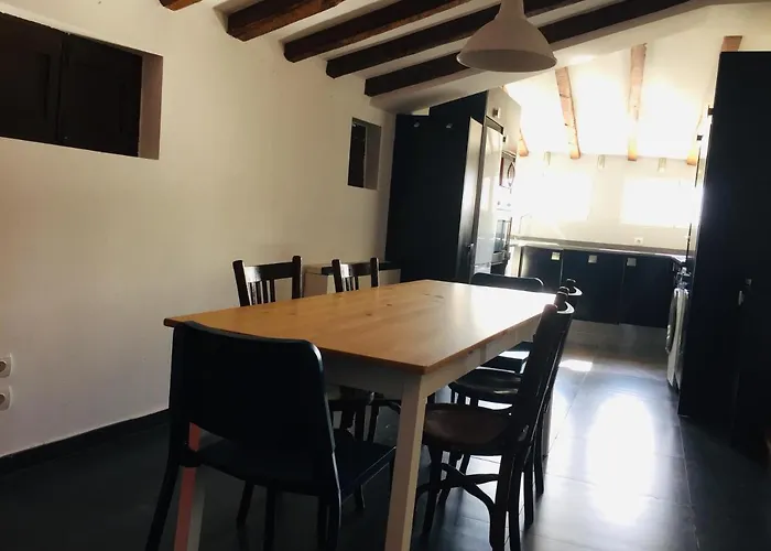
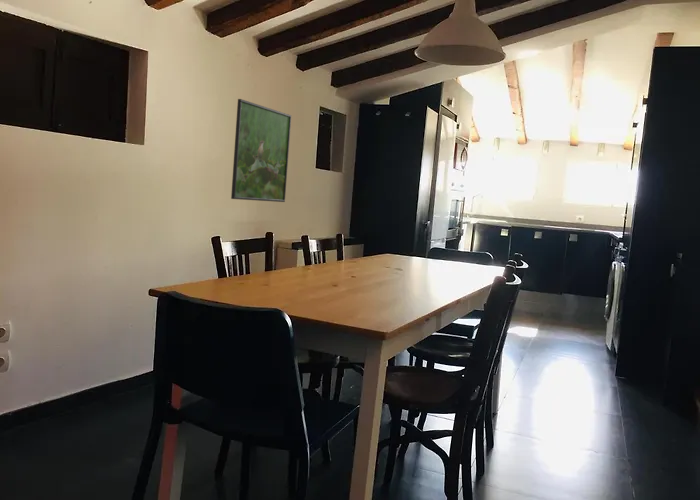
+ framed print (263, 154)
